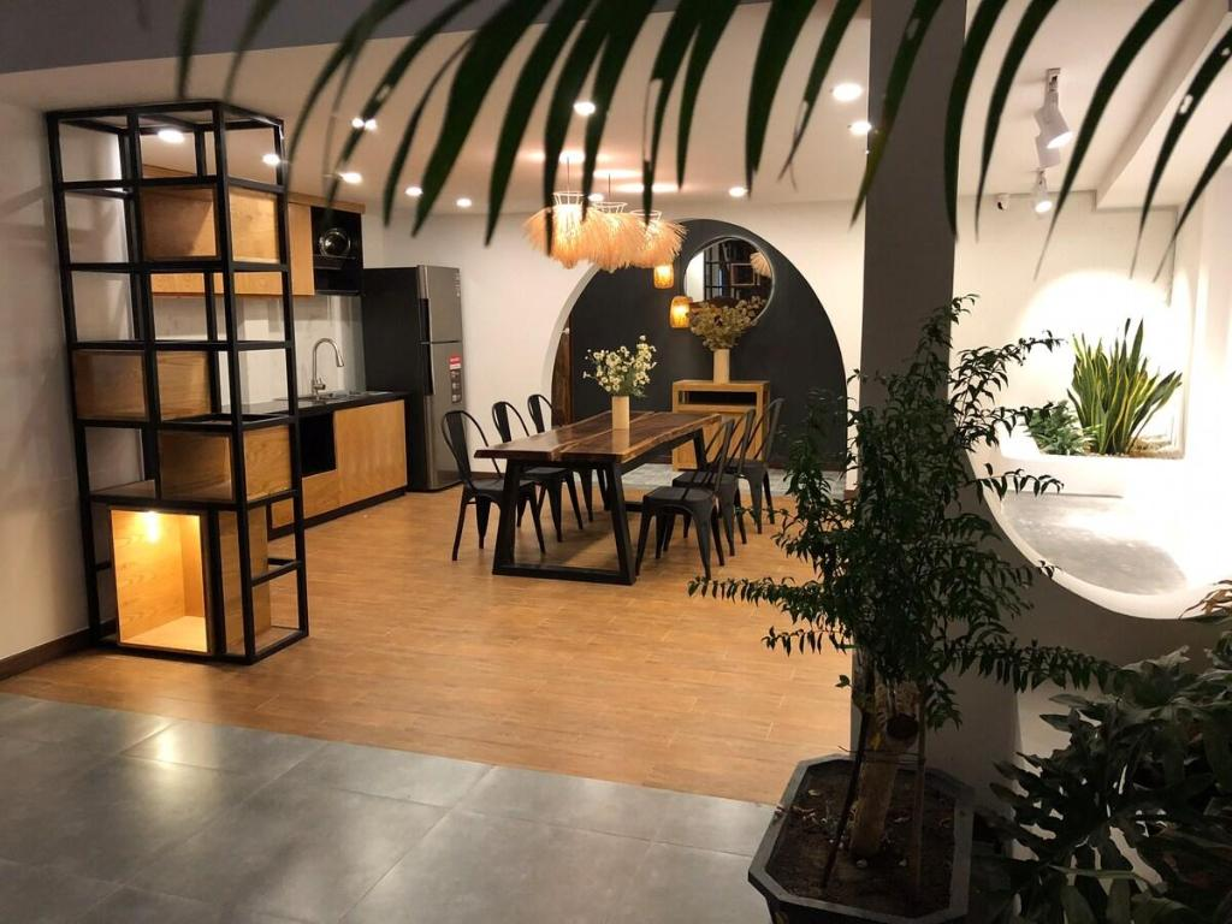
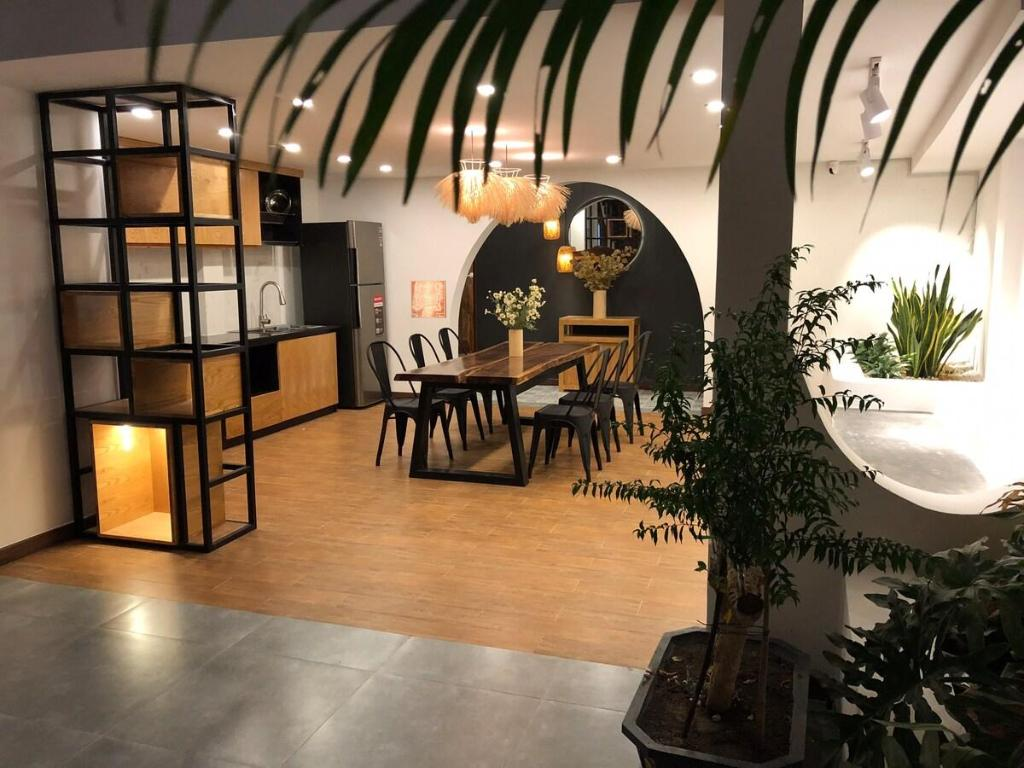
+ wall art (428, 299)
